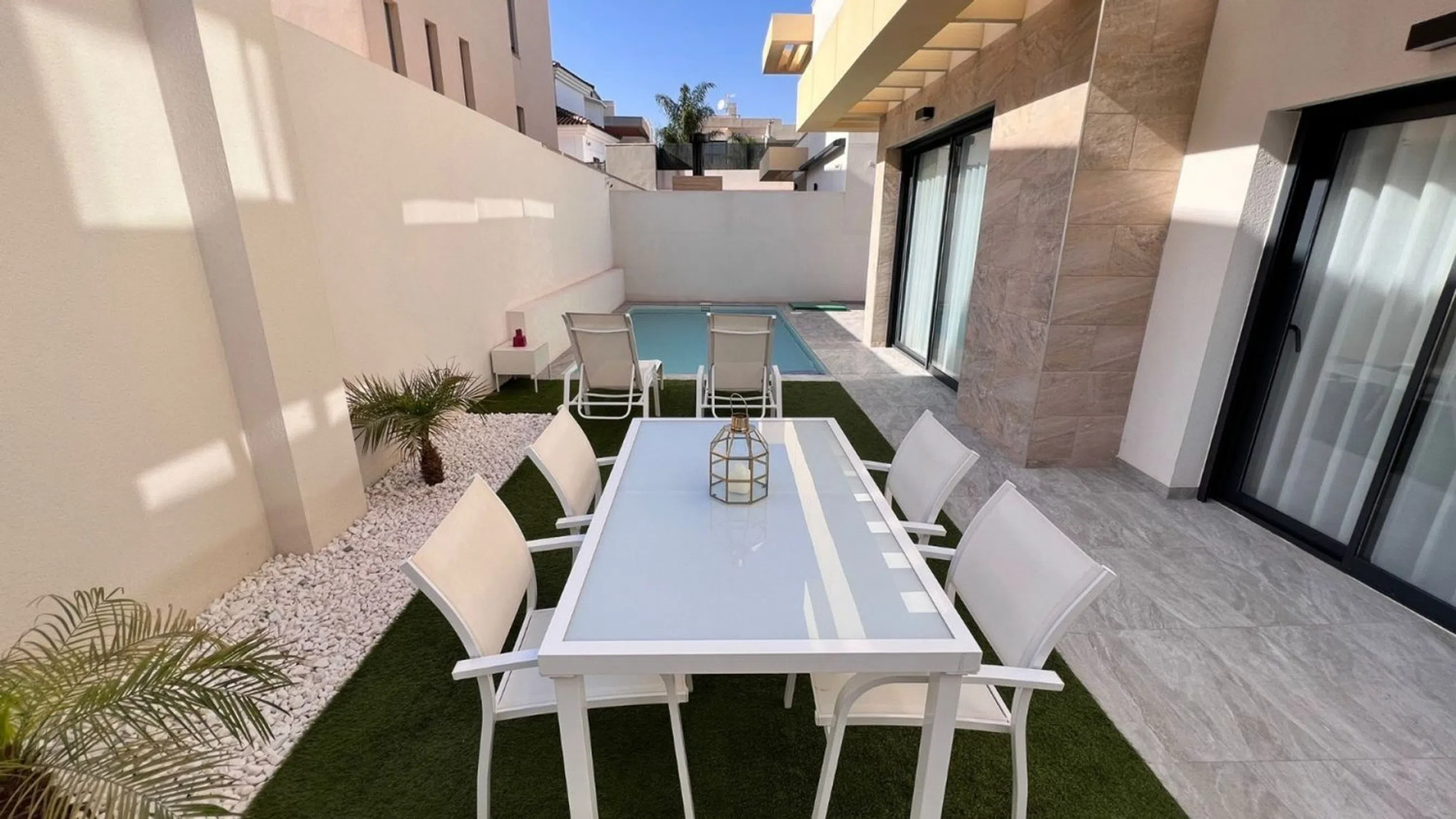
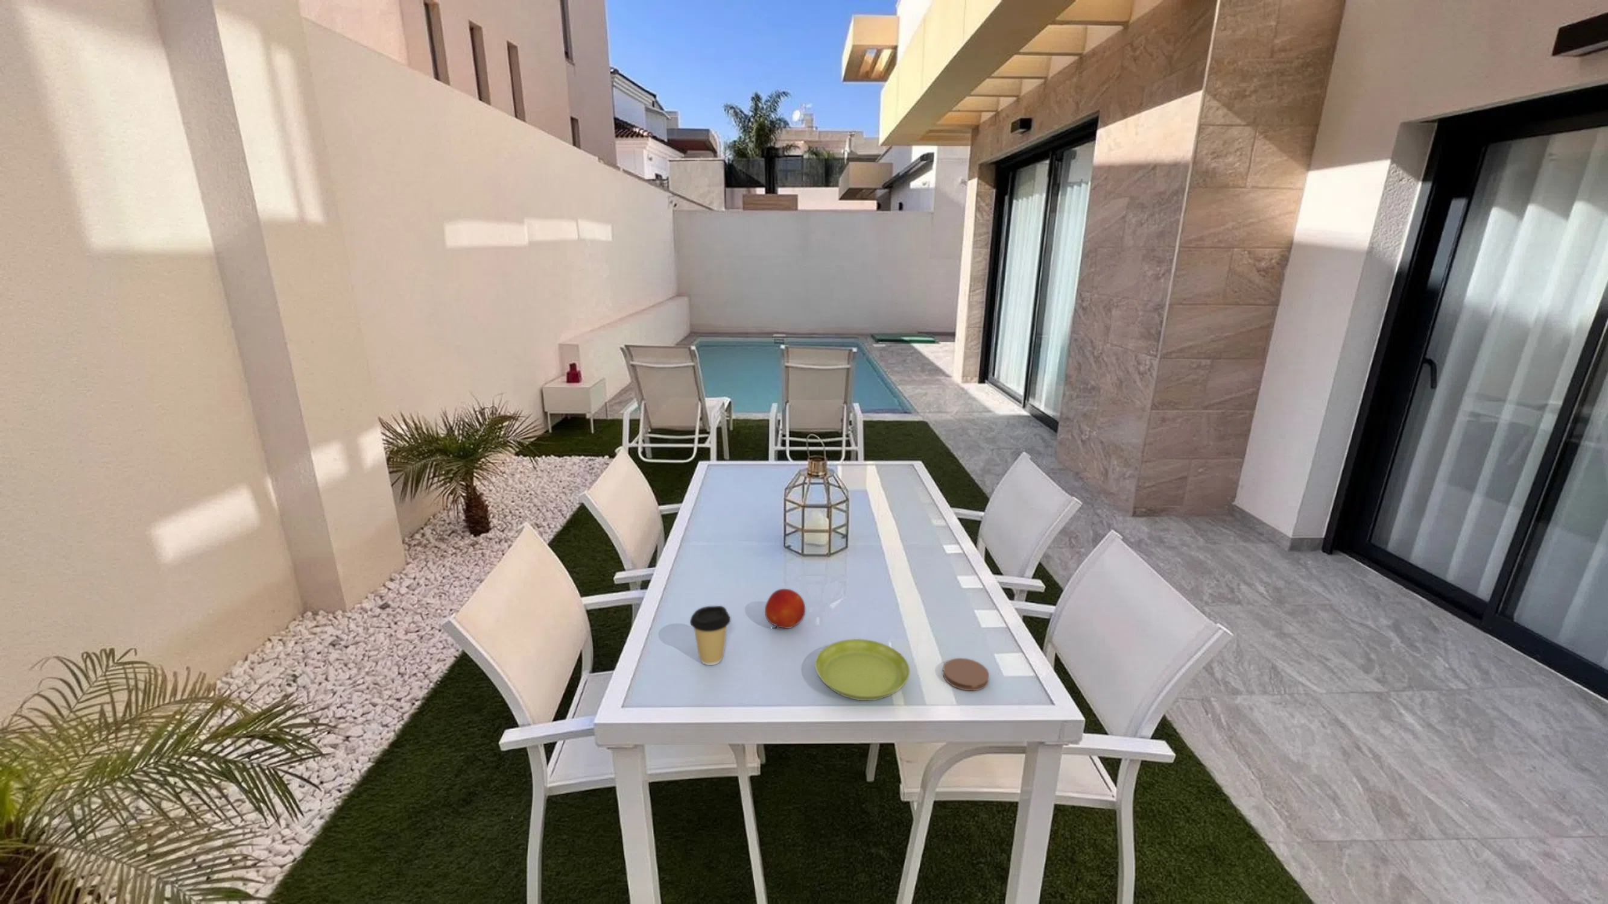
+ coffee cup (710, 636)
+ coaster (965, 673)
+ saucer (861, 671)
+ fruit (785, 607)
